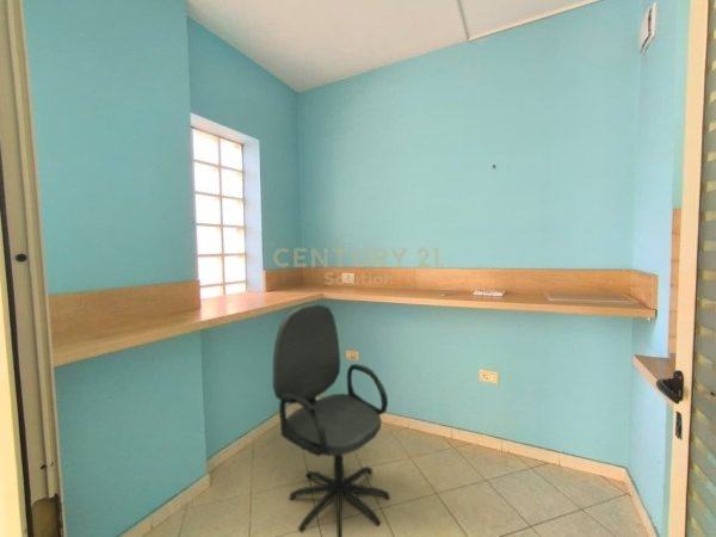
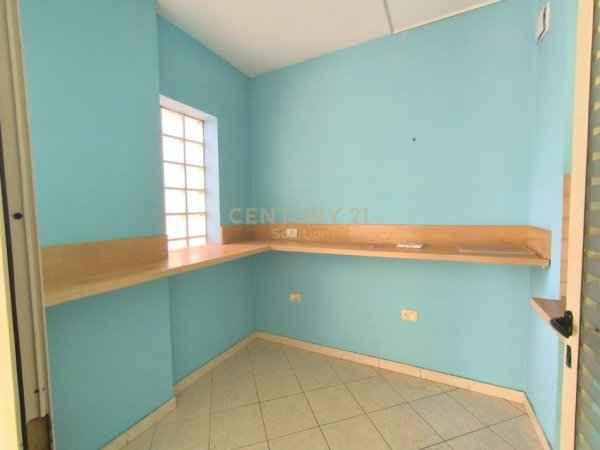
- office chair (332, 403)
